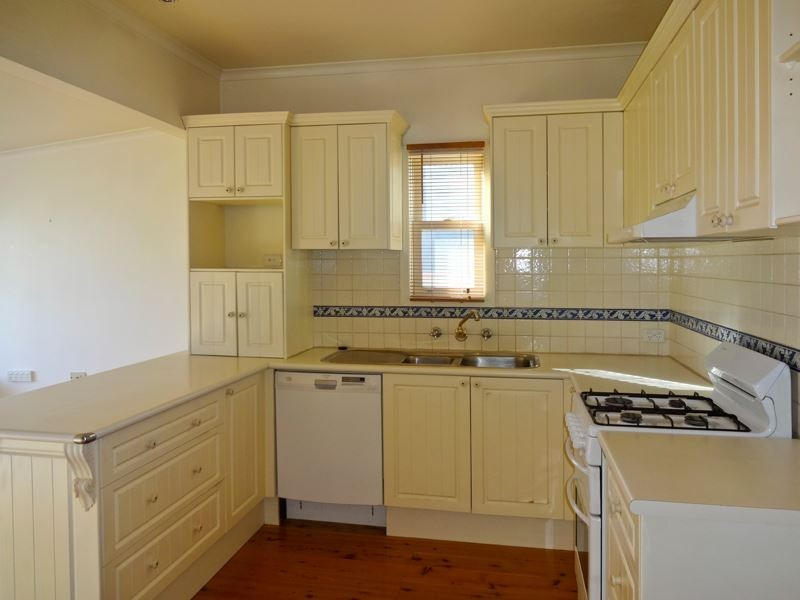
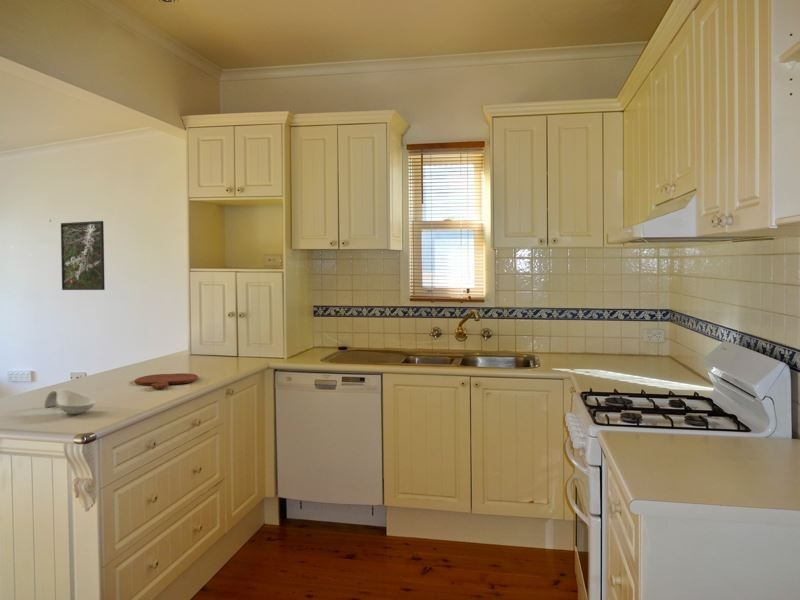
+ cutting board (165, 380)
+ spoon rest (67, 400)
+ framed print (82, 256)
